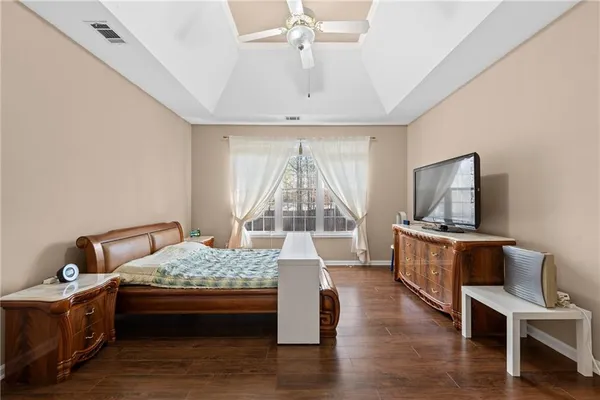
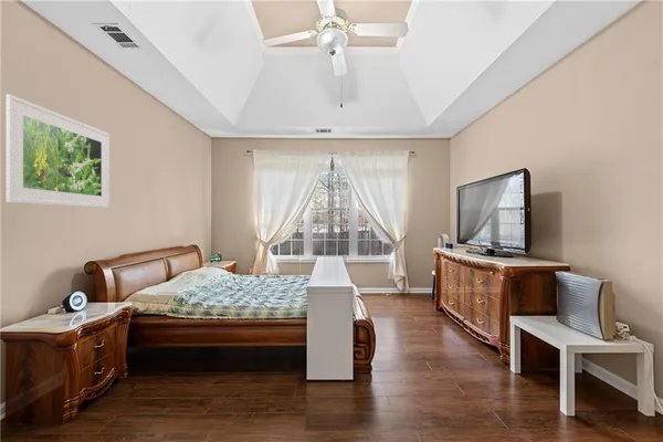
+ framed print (66, 161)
